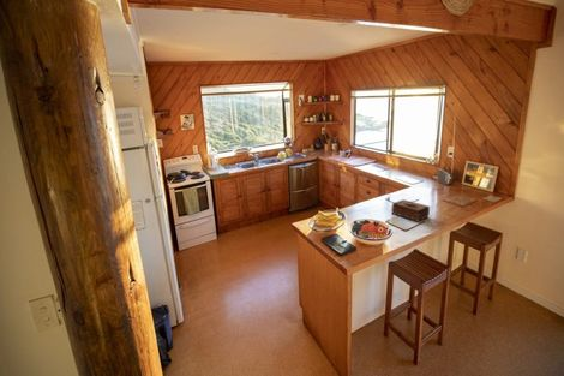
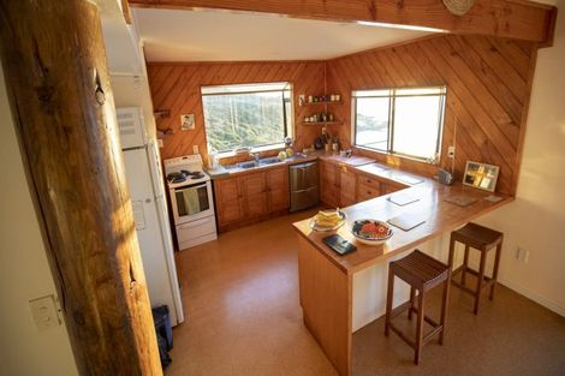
- tissue box (409, 210)
